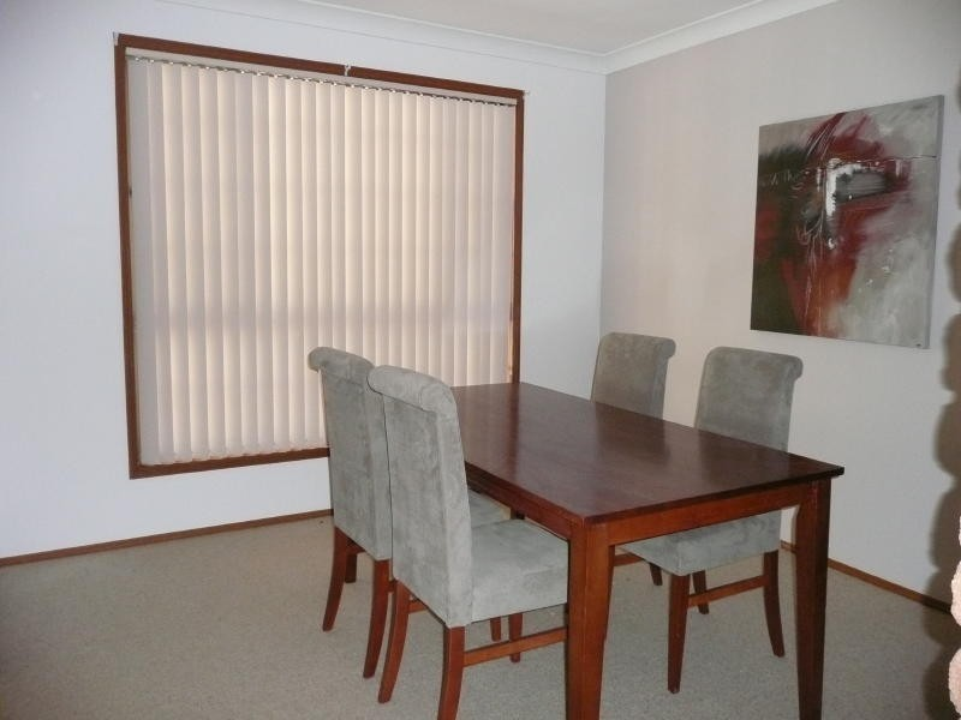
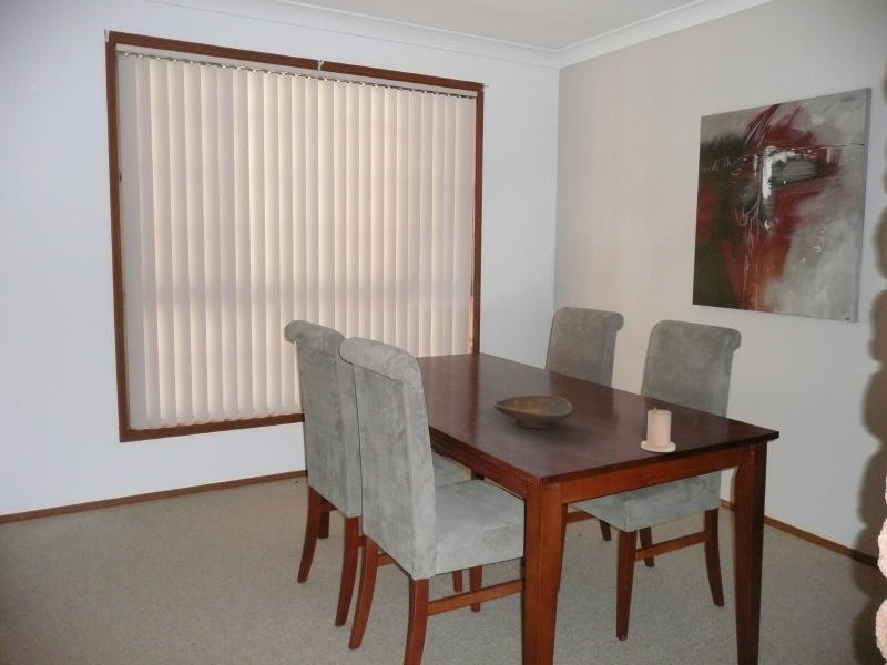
+ candle (659, 427)
+ decorative bowl (531, 412)
